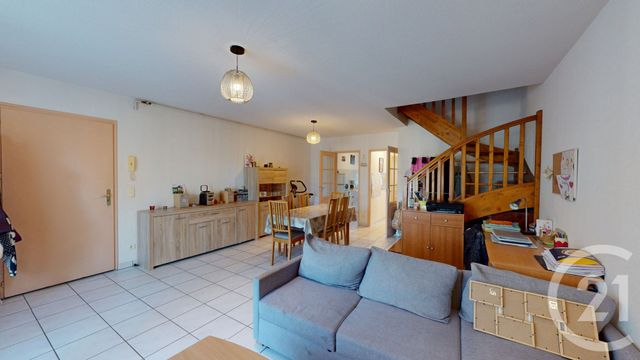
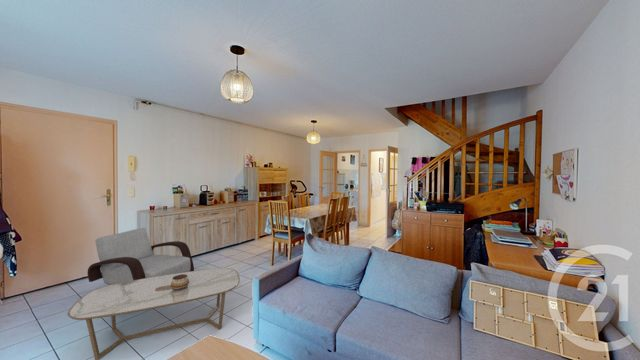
+ decorative bowl (180, 282)
+ armchair (145, 261)
+ coffee table (167, 305)
